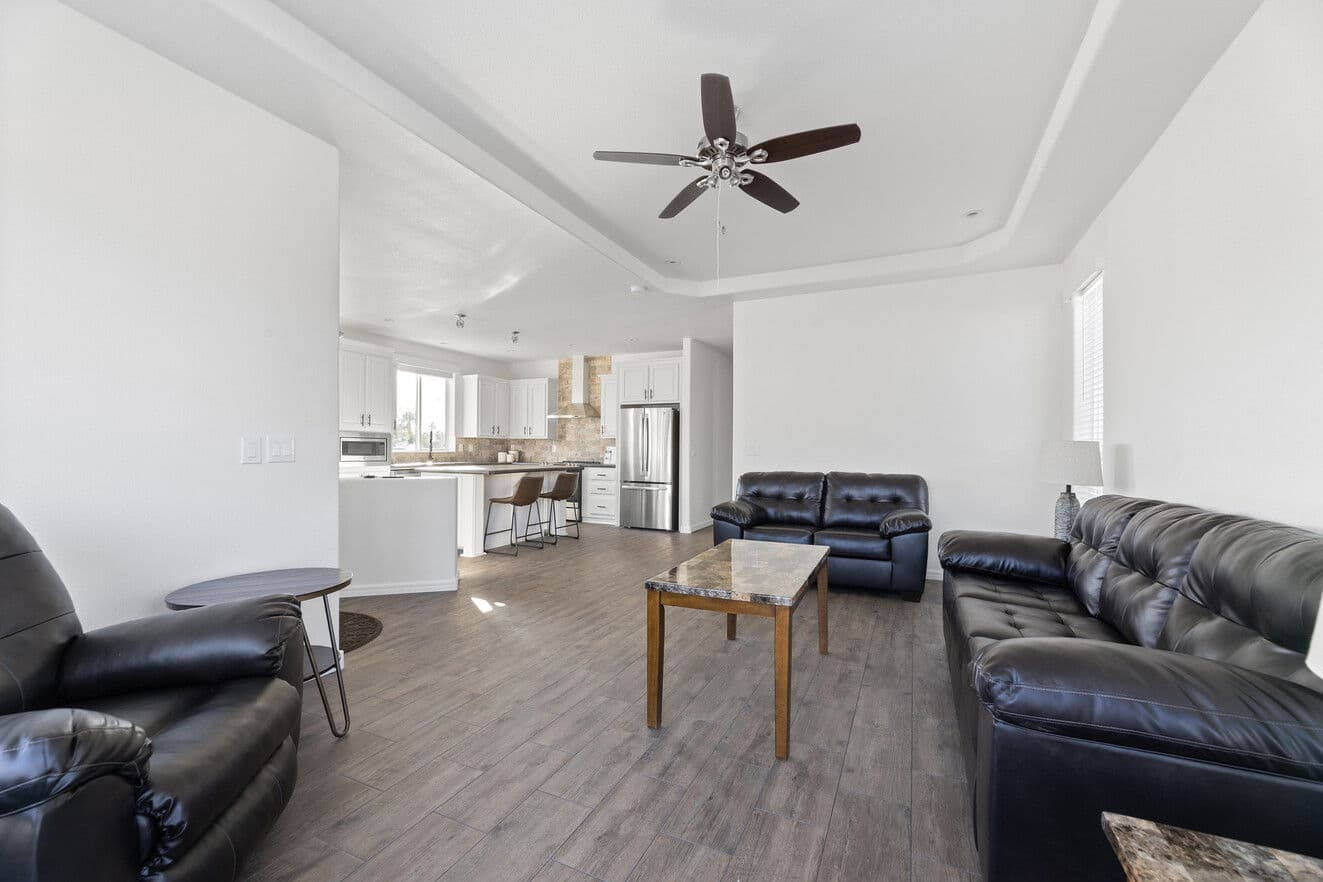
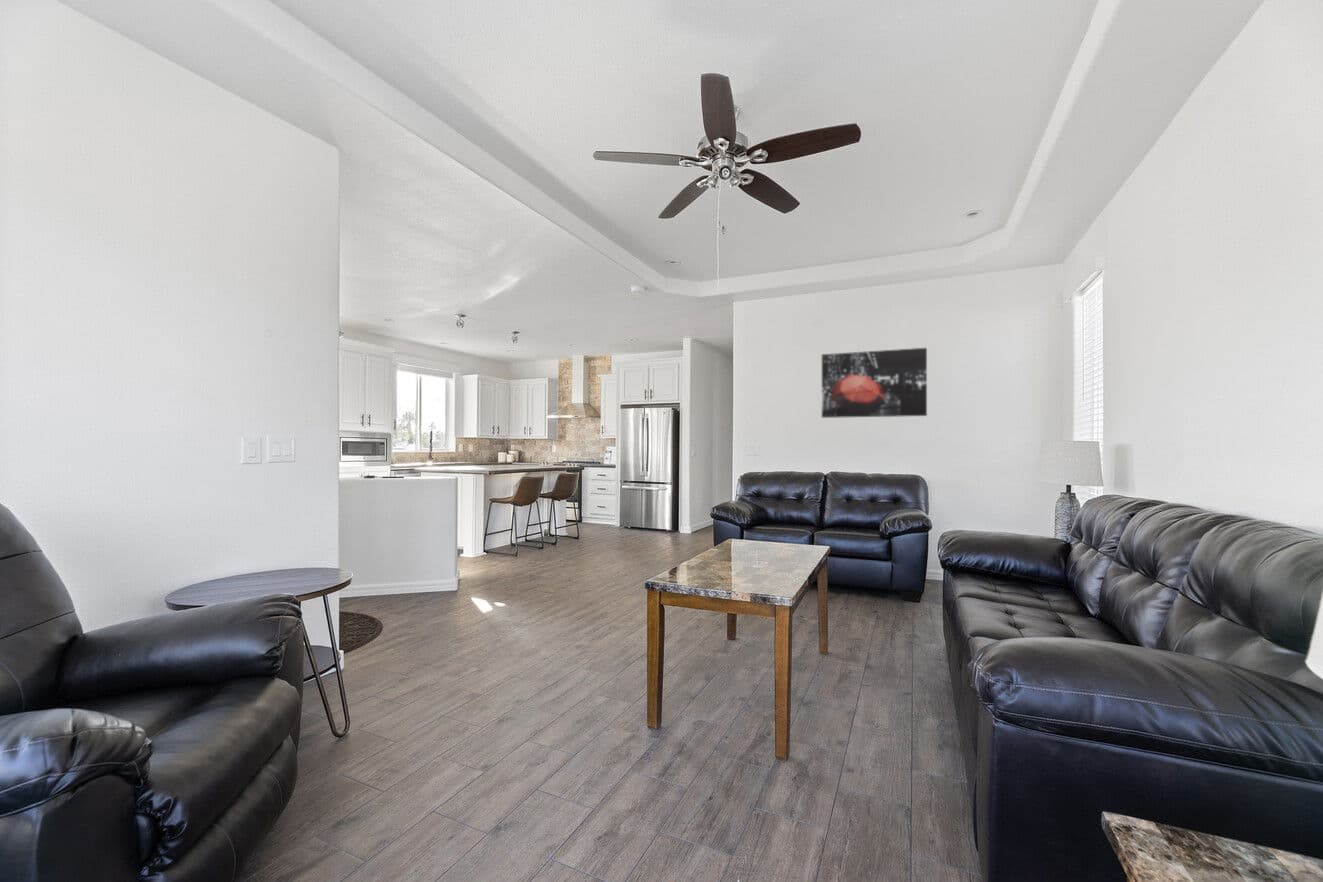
+ wall art (872, 384)
